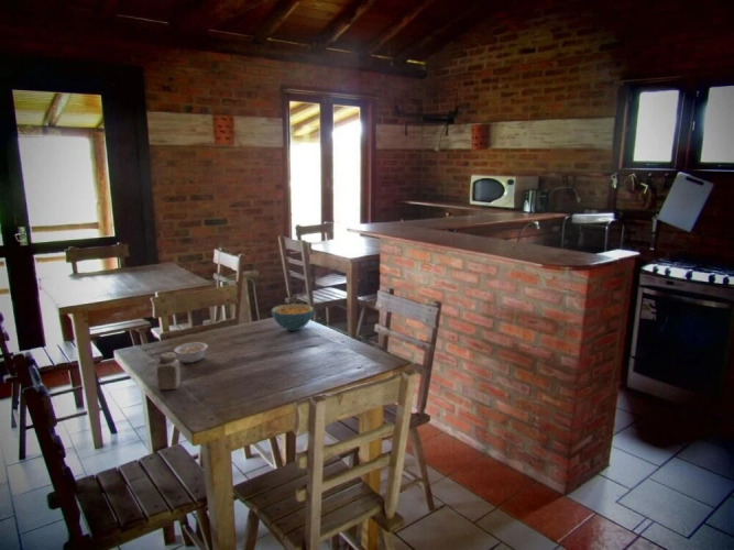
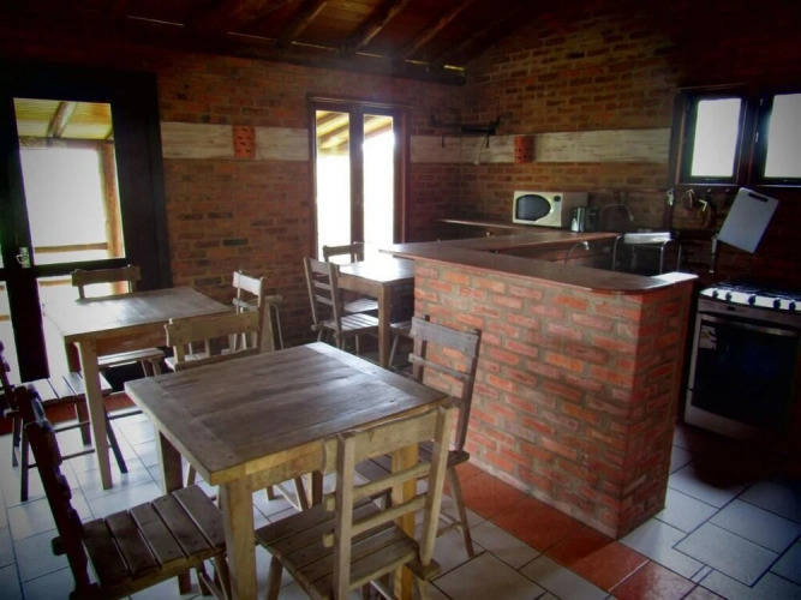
- legume (190, 352)
- salt shaker (168, 370)
- cereal bowl (293, 318)
